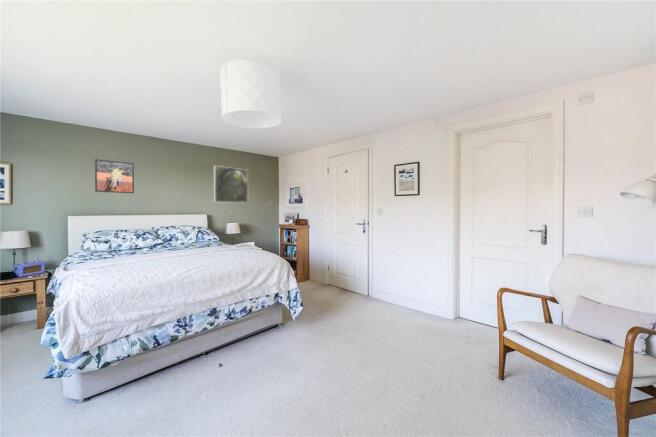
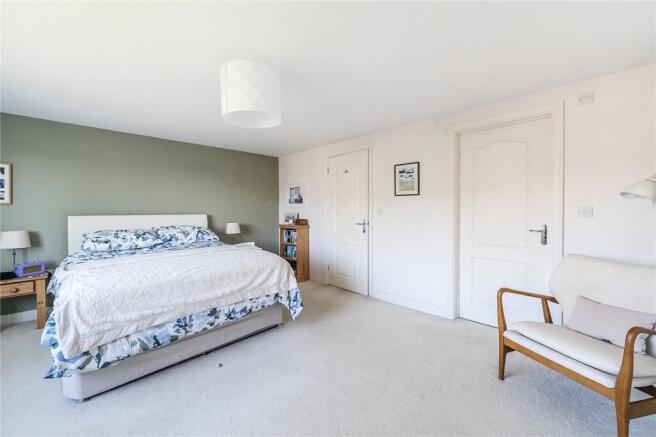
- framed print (231, 185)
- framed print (115, 176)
